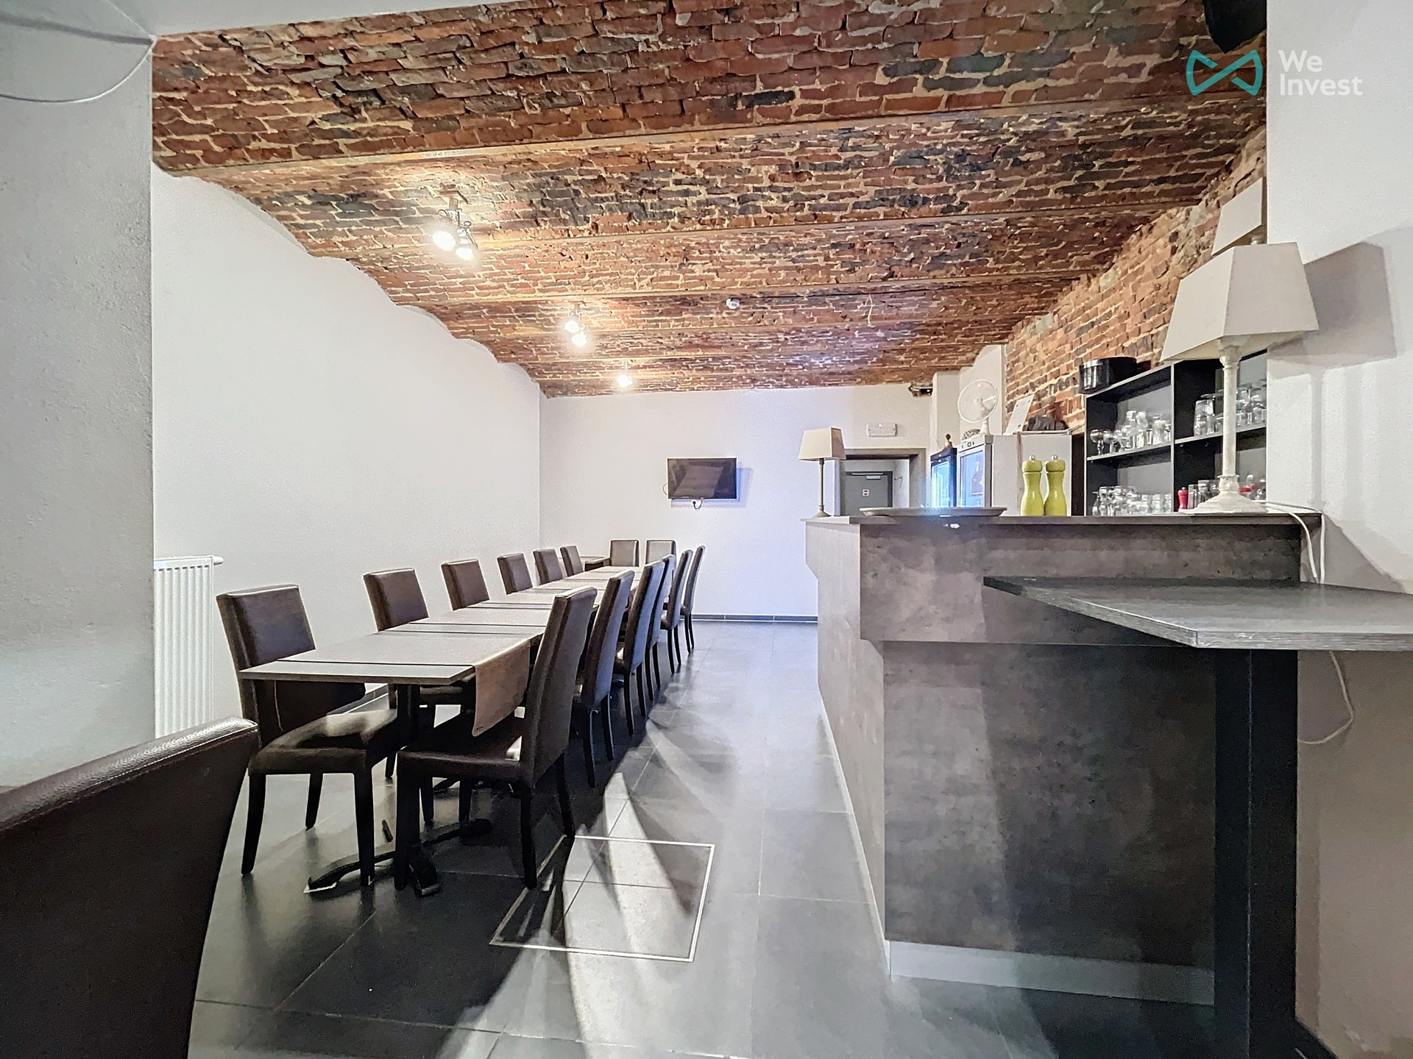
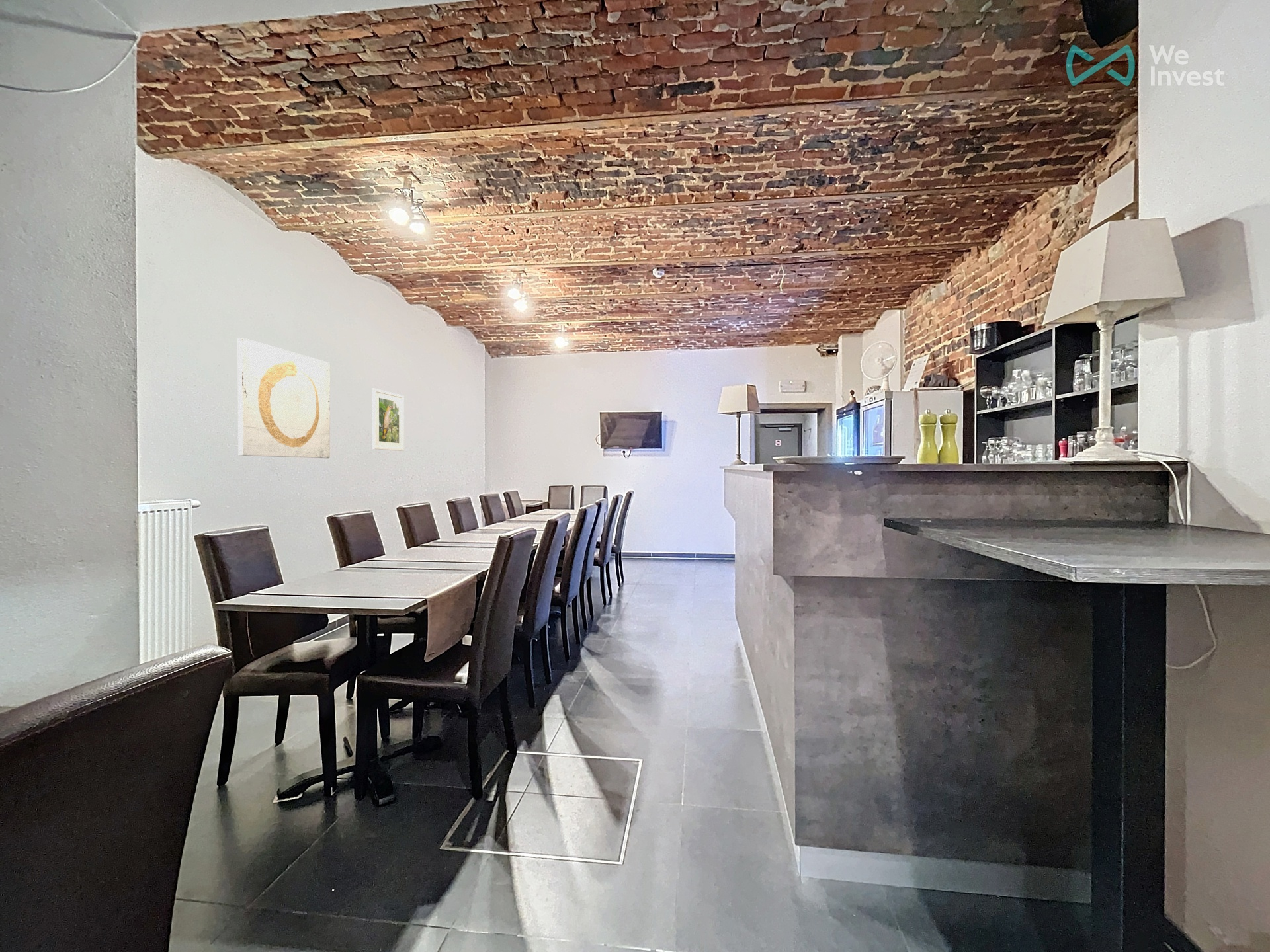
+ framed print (388, 420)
+ wall art (288, 404)
